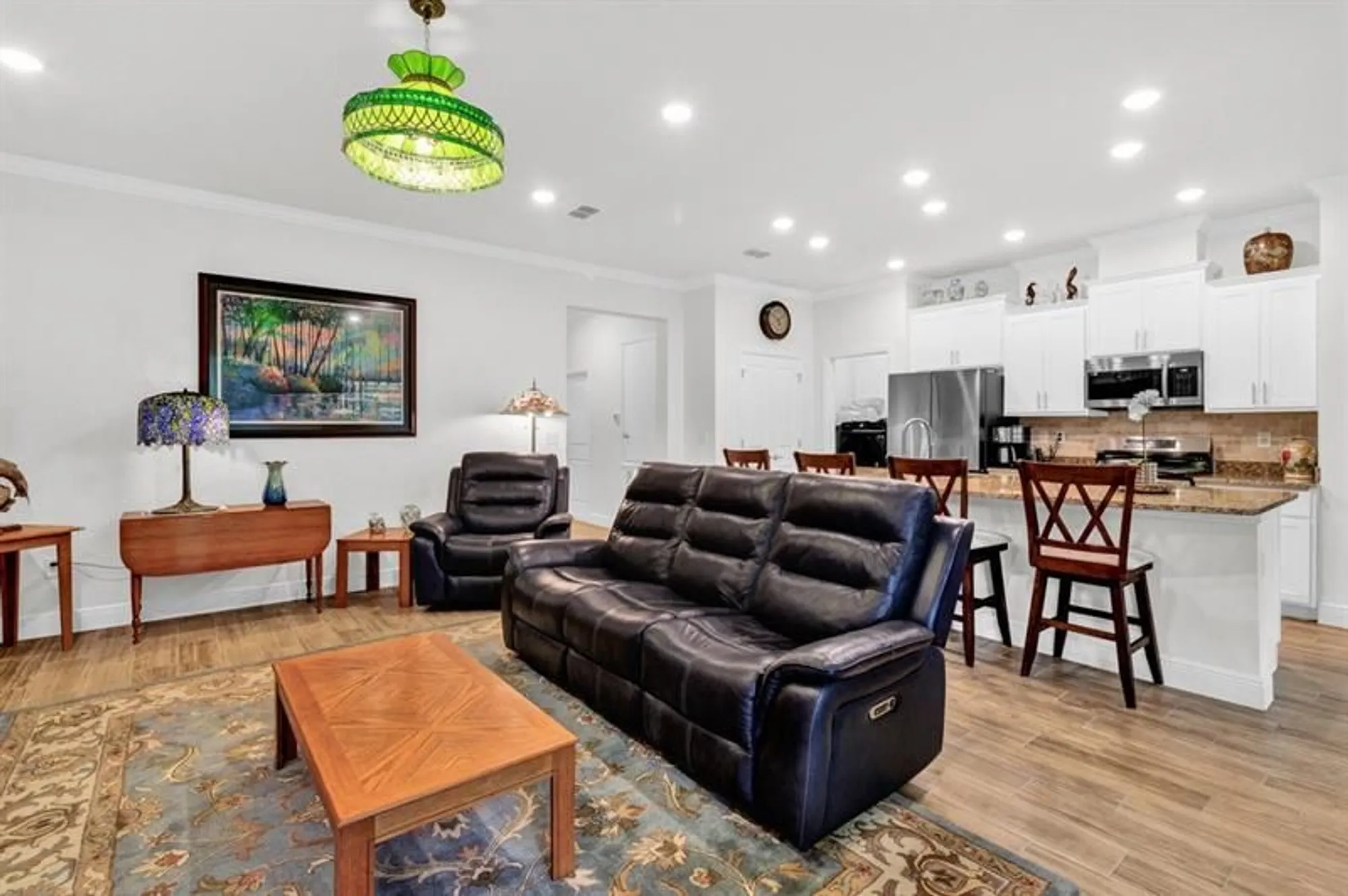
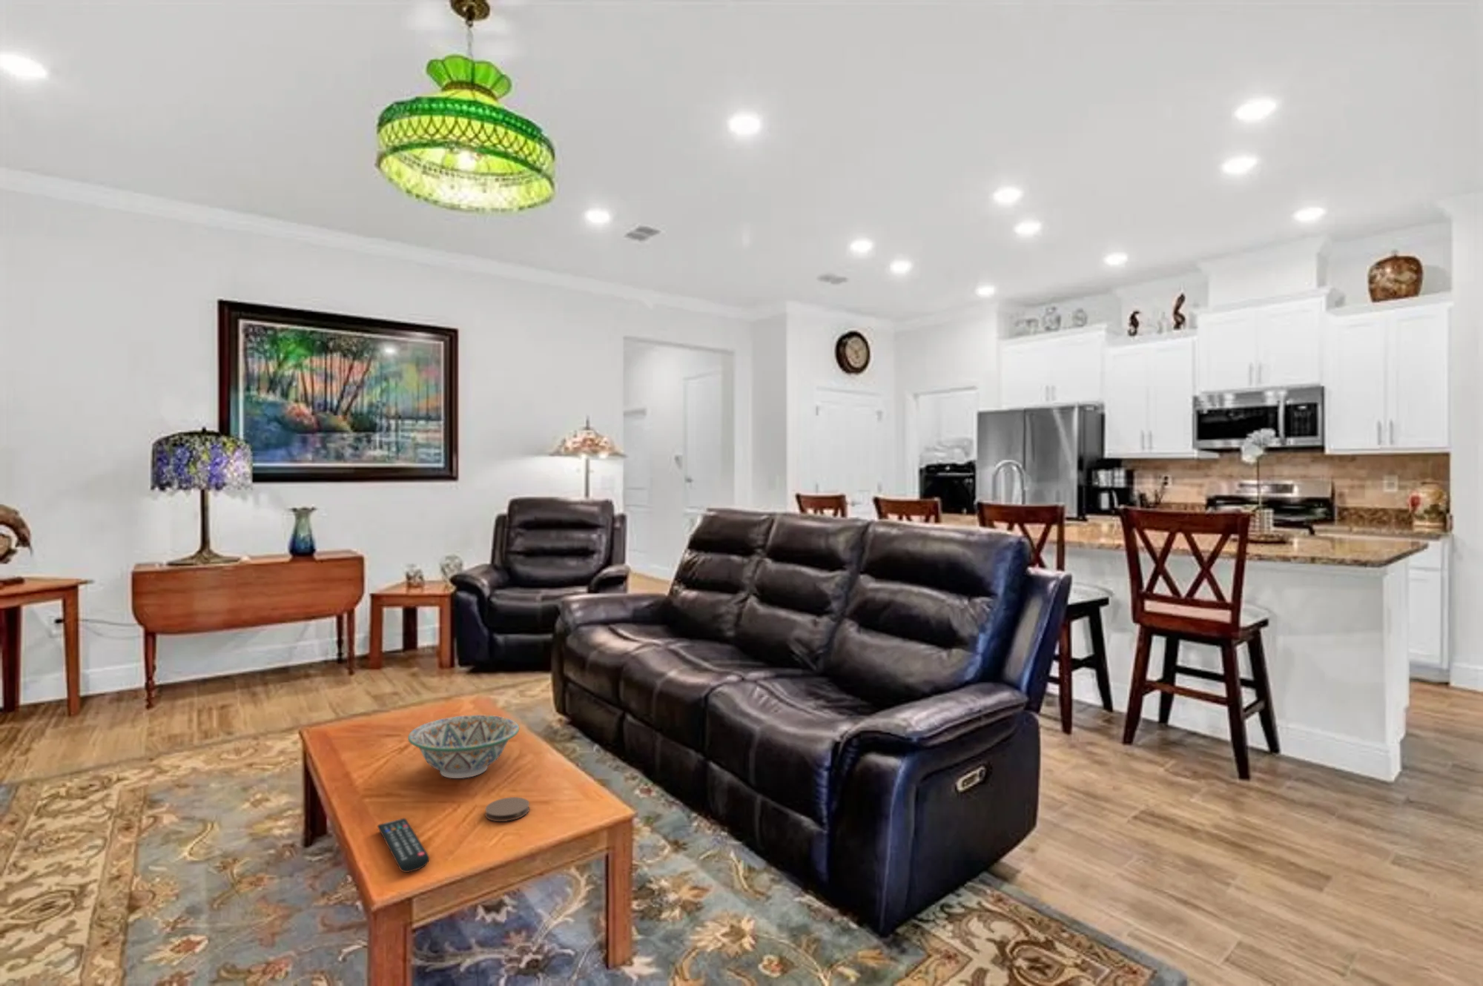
+ coaster (507, 809)
+ remote control (402, 843)
+ decorative bowl (465, 749)
